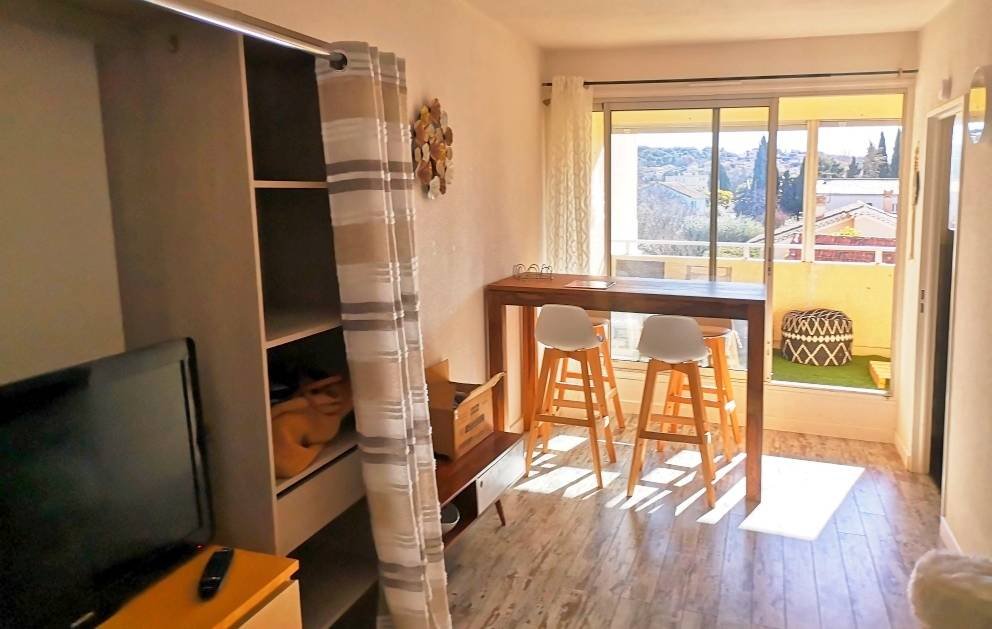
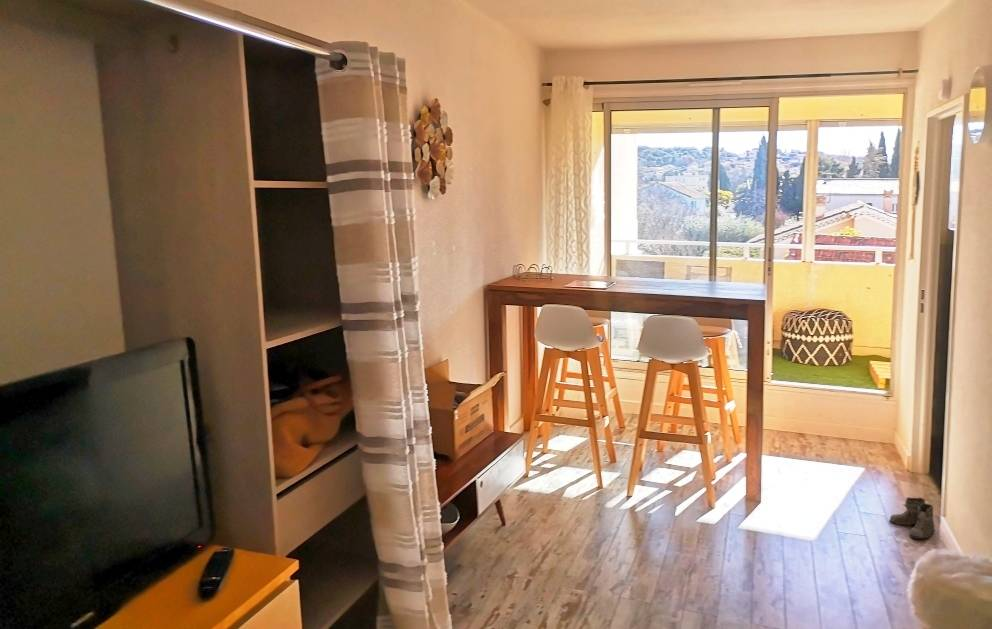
+ boots (913, 515)
